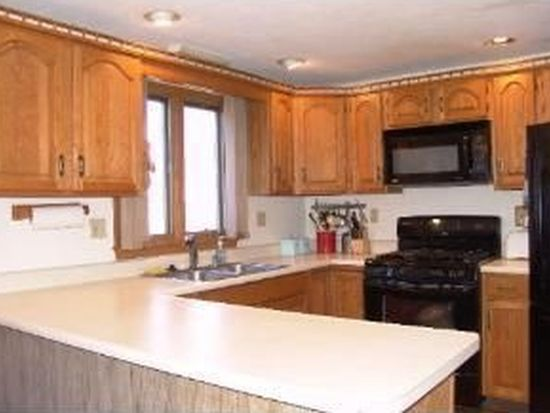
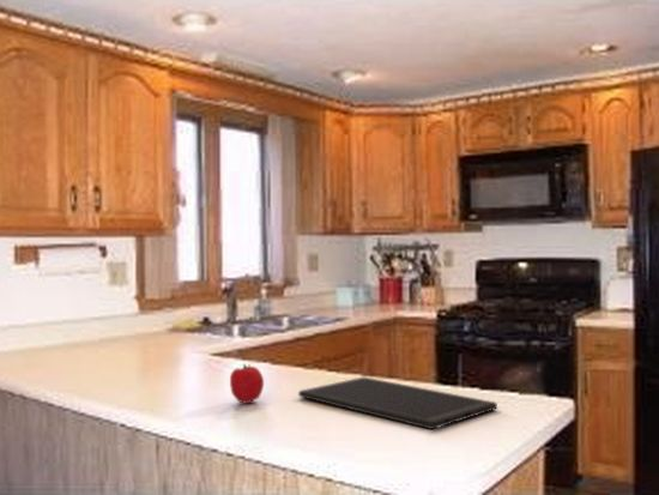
+ fruit (247, 382)
+ cutting board (393, 399)
